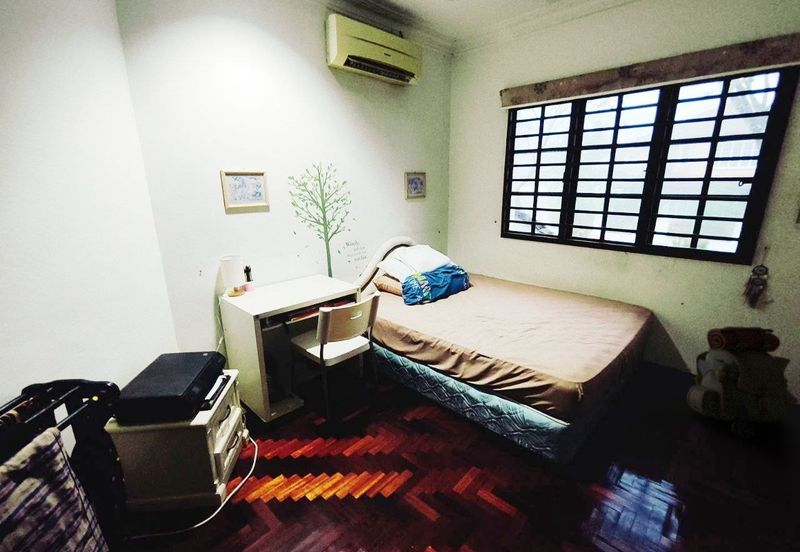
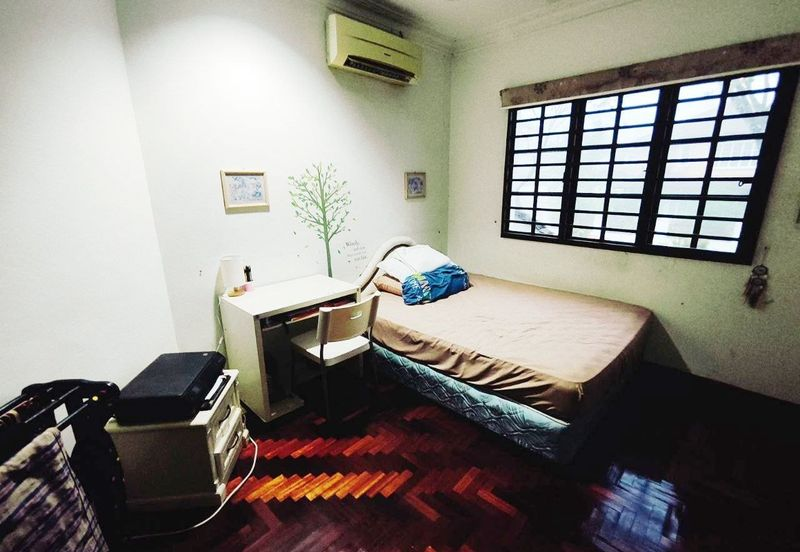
- backpack (745, 376)
